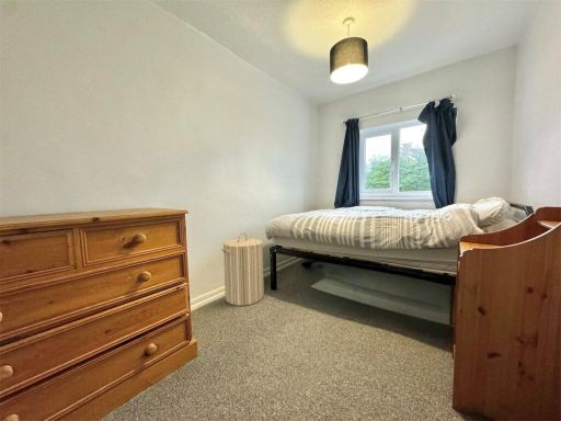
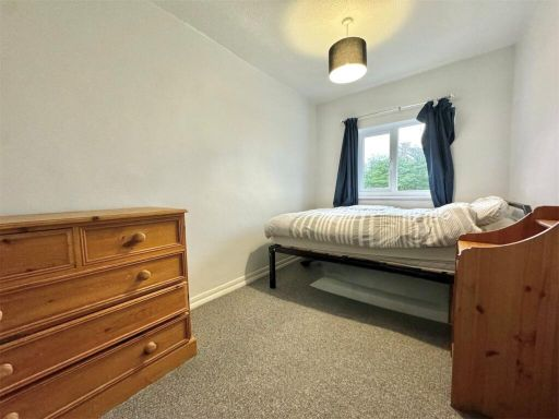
- laundry hamper (243, 264)
